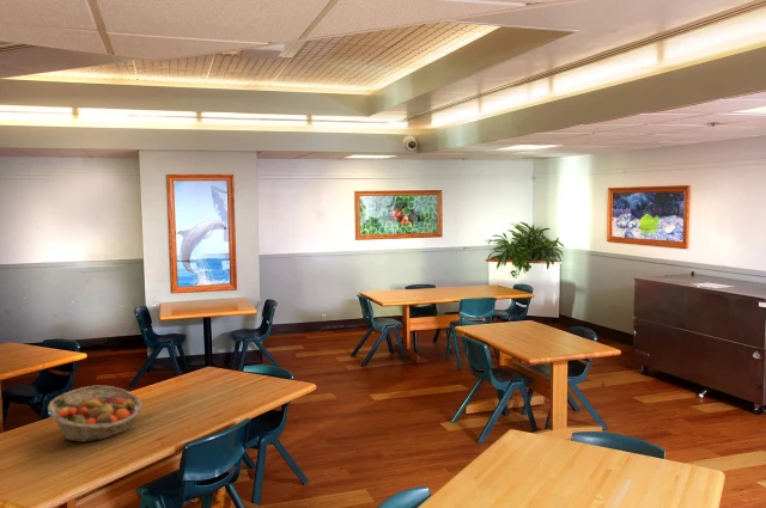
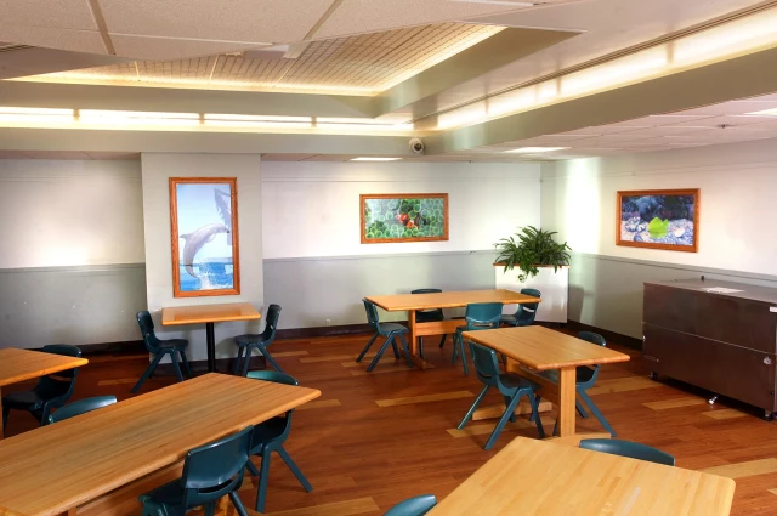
- fruit basket (96, 412)
